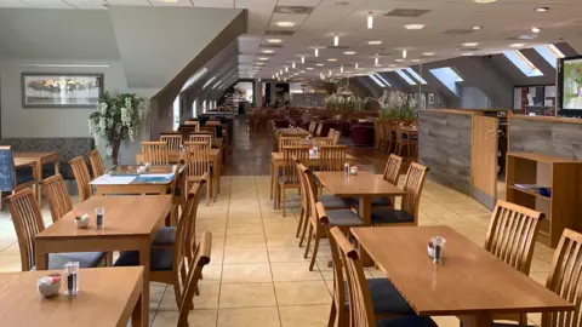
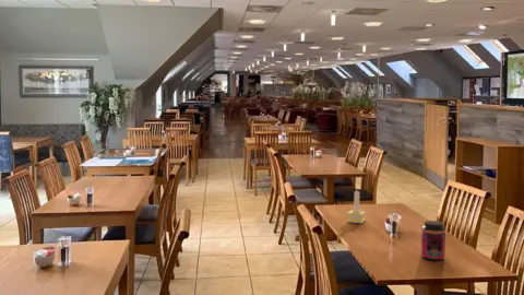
+ candle (356, 204)
+ jar (432, 239)
